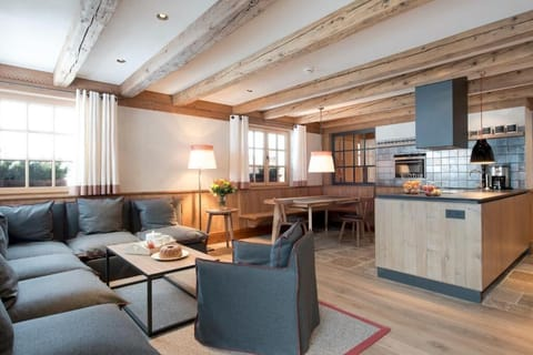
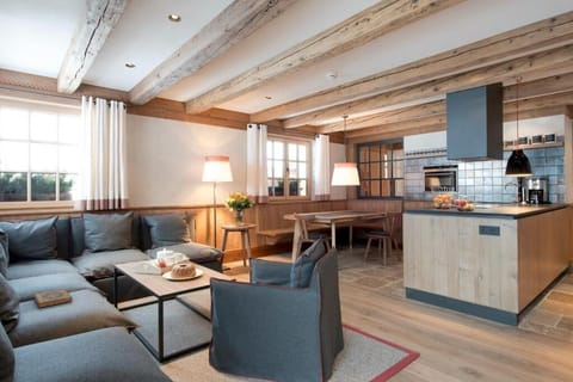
+ hardback book (53, 297)
